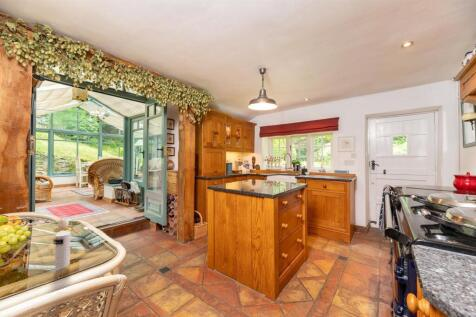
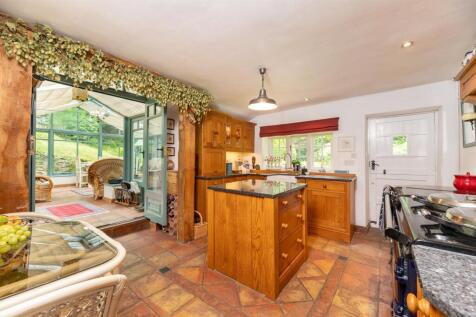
- perfume bottle (62, 243)
